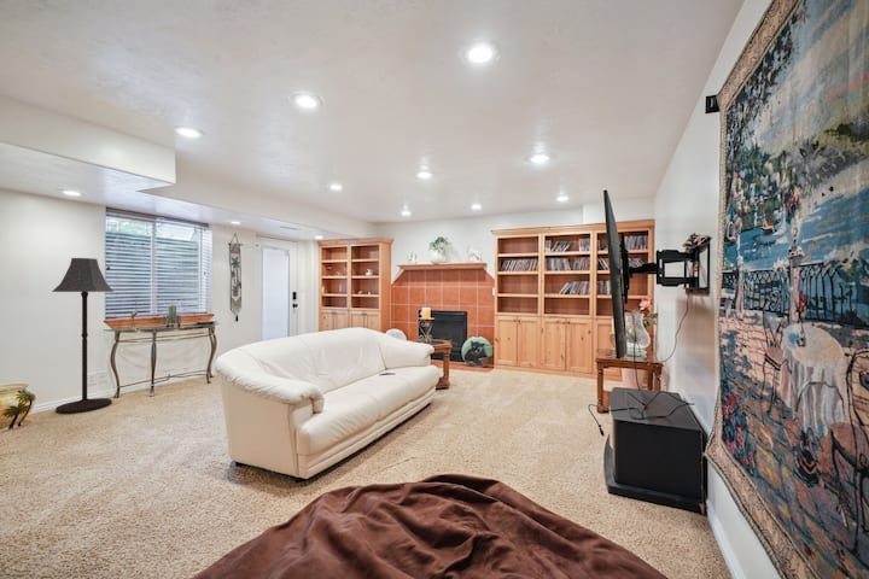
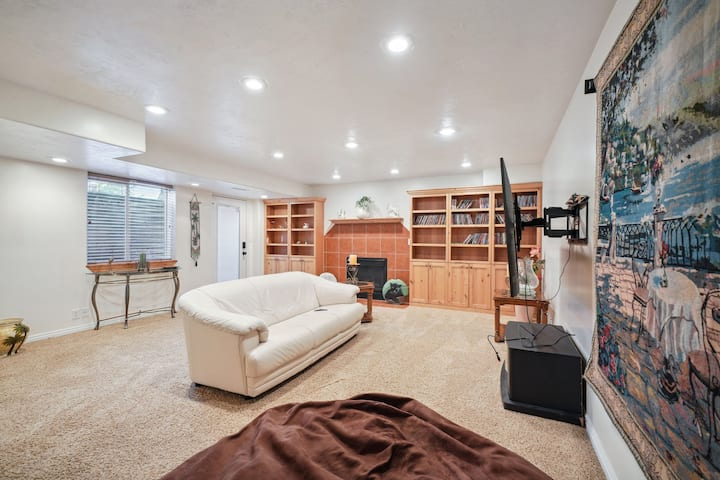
- floor lamp (84, 332)
